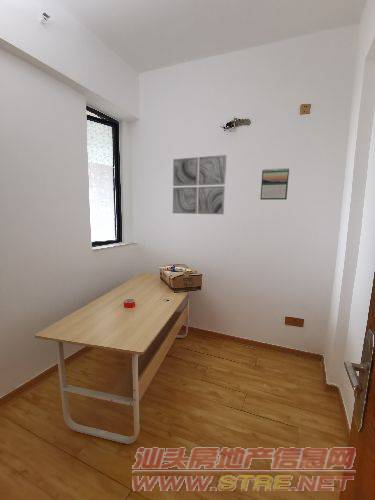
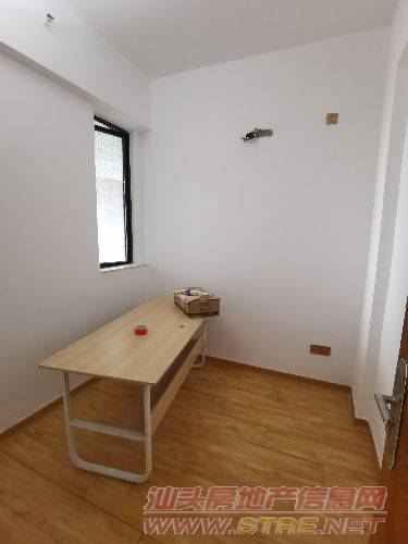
- calendar (274, 184)
- wall art (197, 185)
